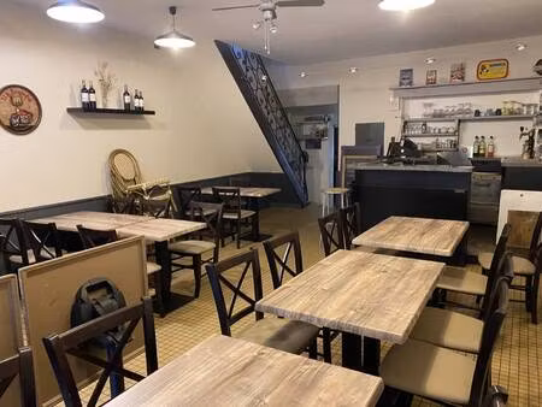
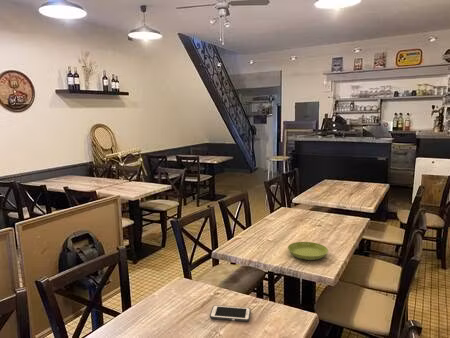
+ cell phone (230, 313)
+ saucer (307, 251)
